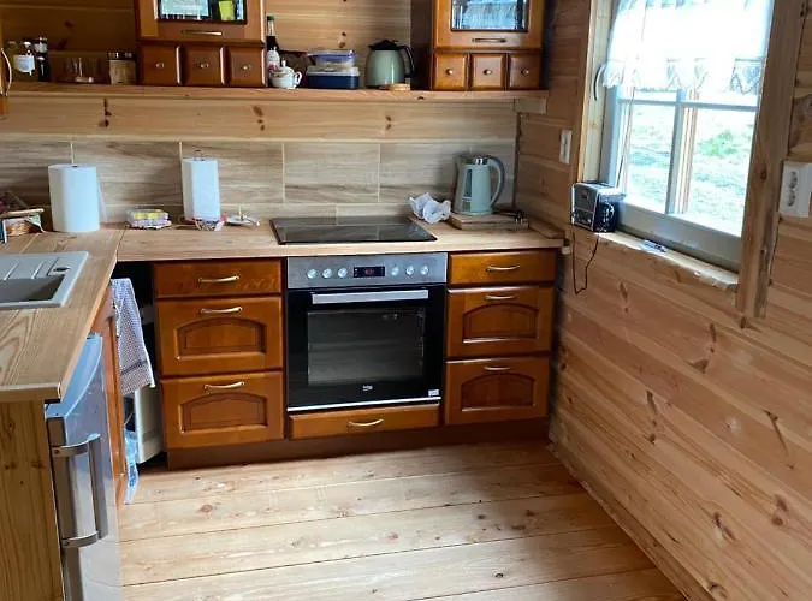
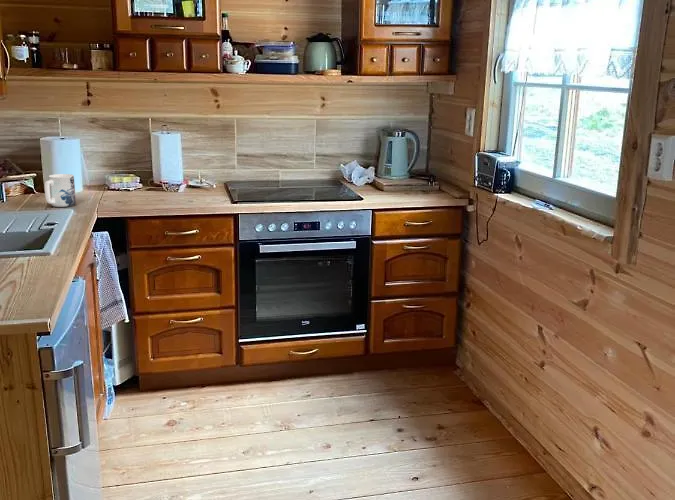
+ mug (61, 191)
